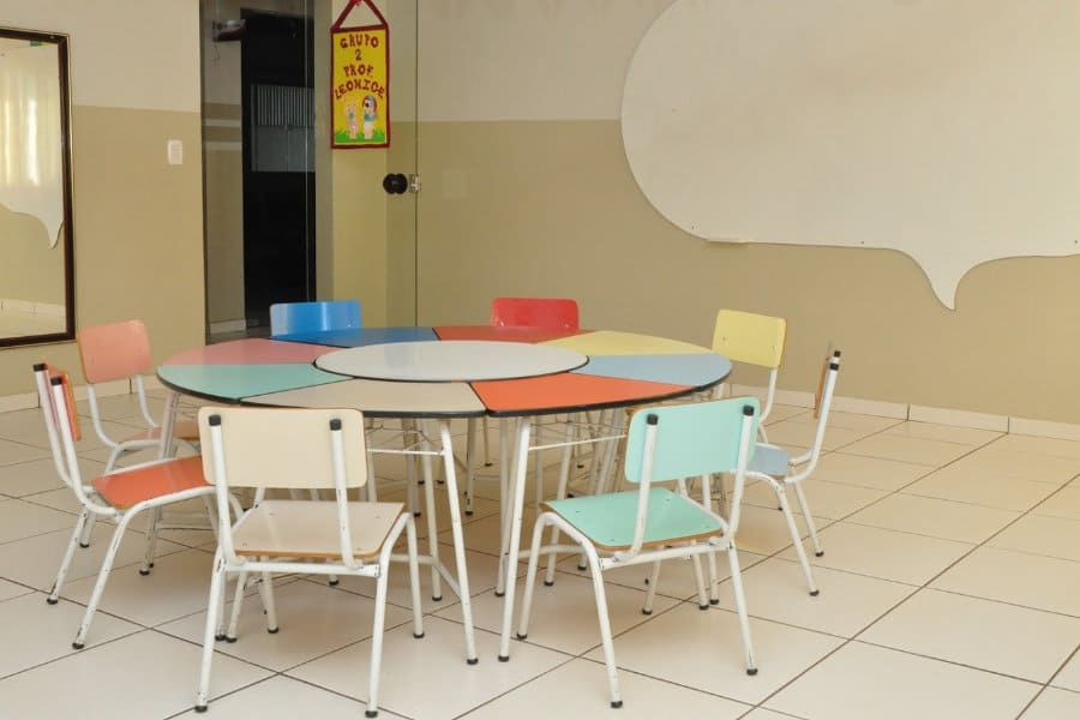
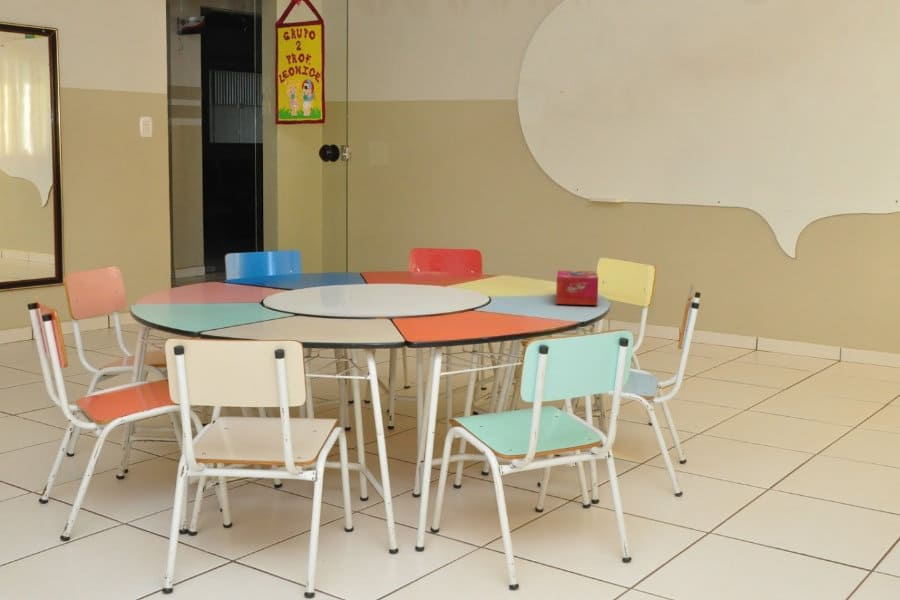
+ tissue box (576, 287)
